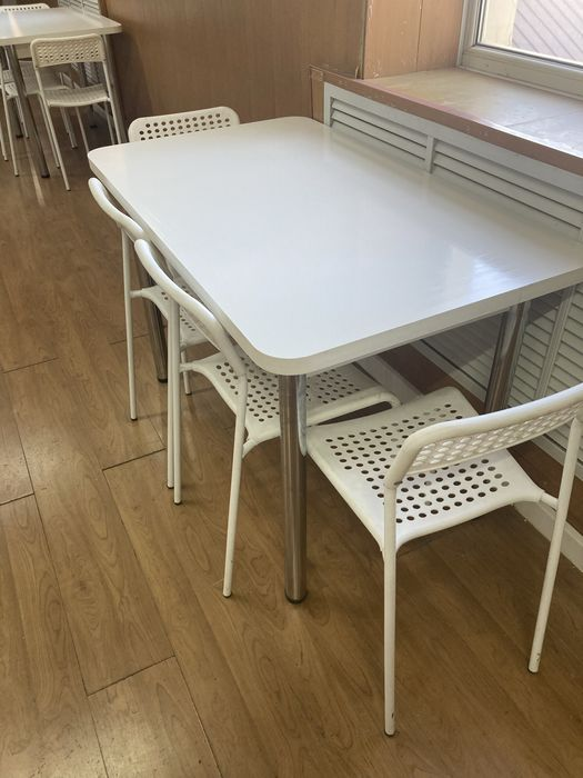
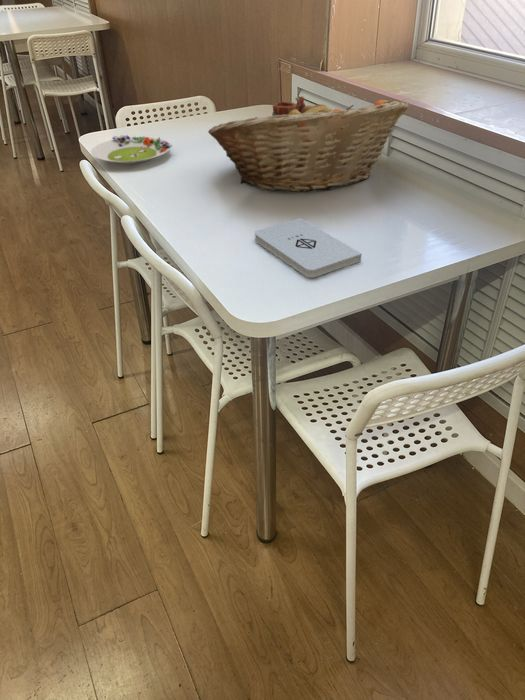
+ mug (288, 114)
+ fruit basket (307, 135)
+ notepad (304, 246)
+ salad plate (131, 150)
